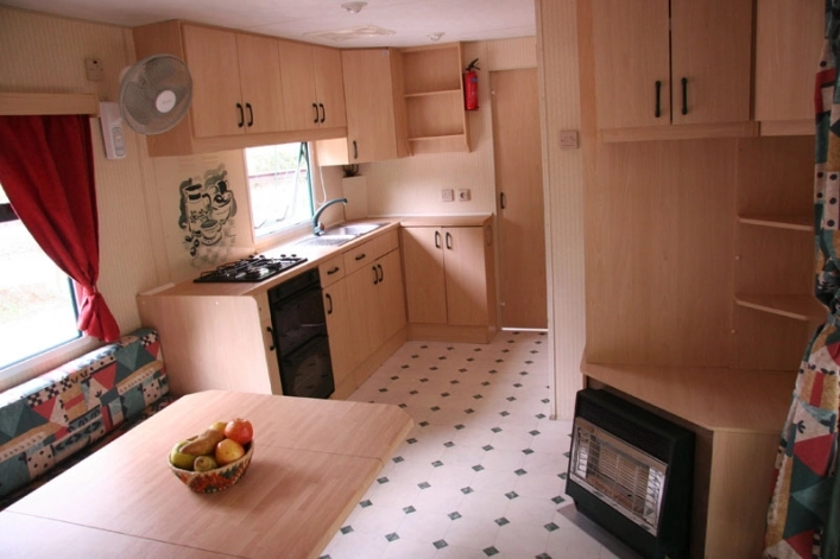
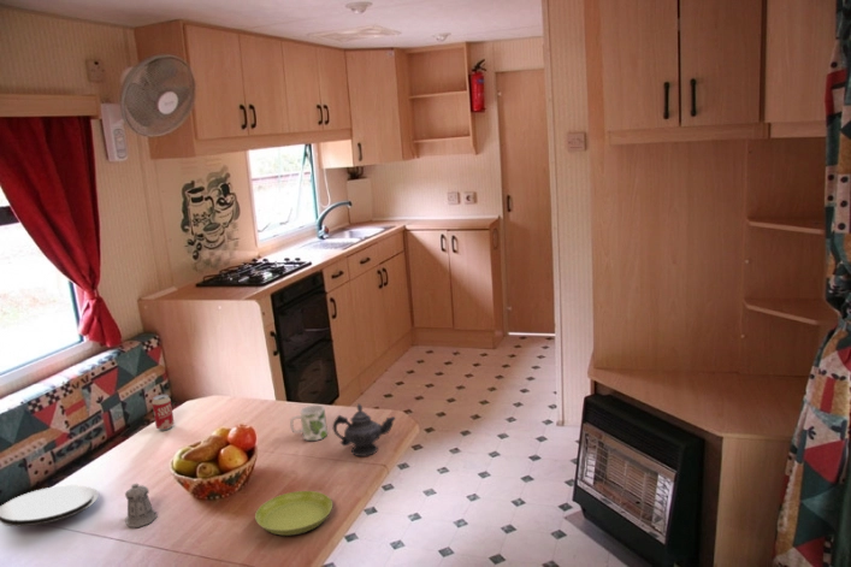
+ teapot (364, 426)
+ mug (308, 423)
+ beverage can (162, 412)
+ pepper shaker (138, 504)
+ plate (47, 508)
+ saucer (294, 514)
